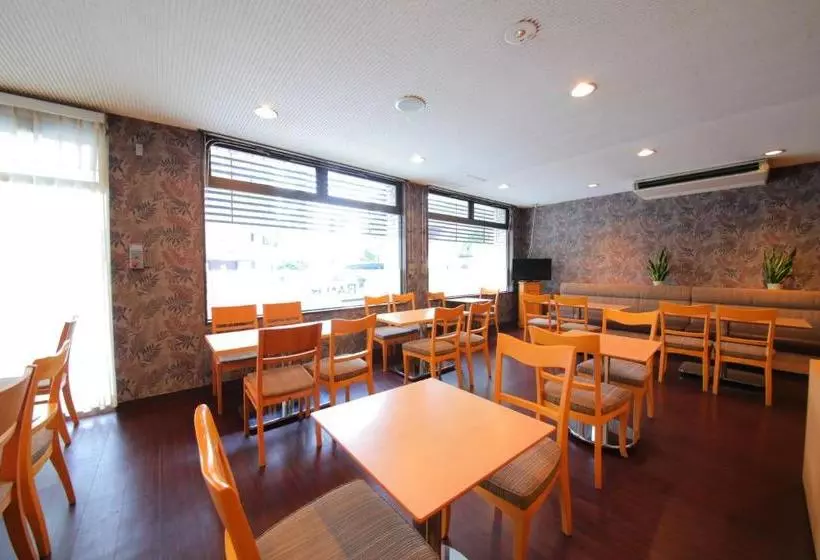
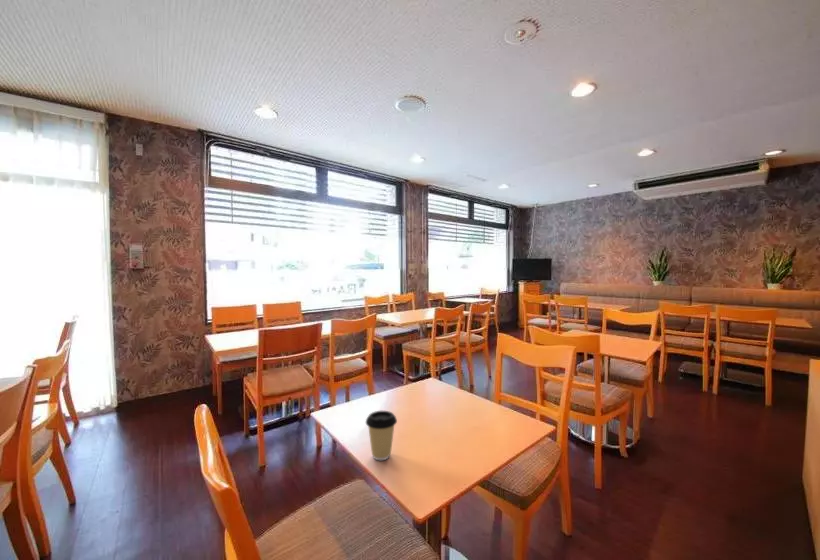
+ coffee cup (381, 434)
